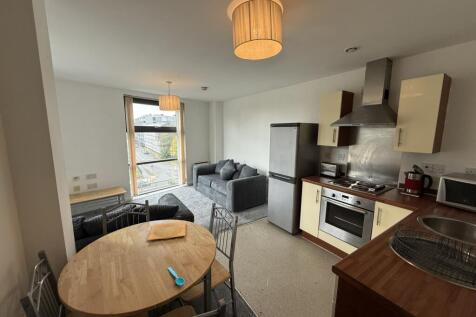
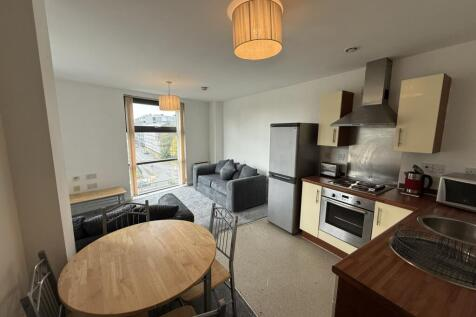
- spoon (175, 275)
- plate (168, 229)
